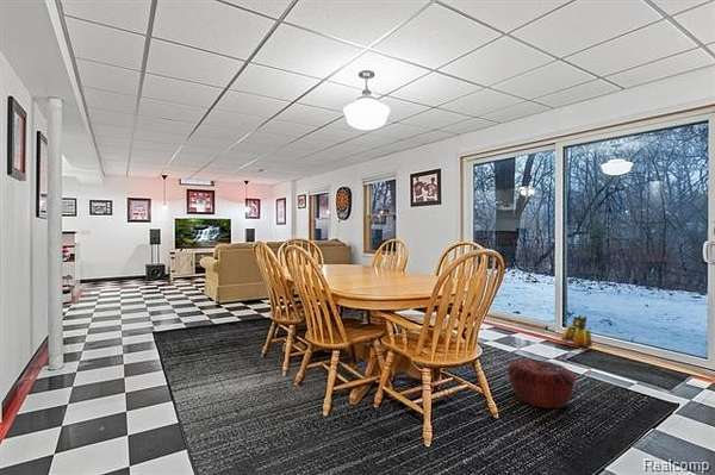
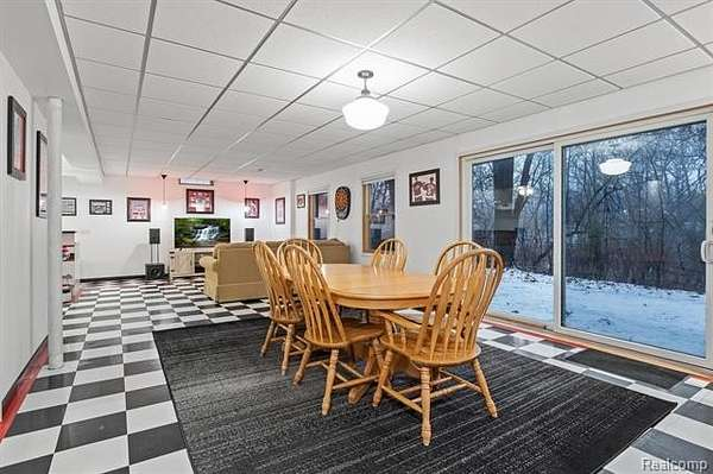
- woven basket (540, 380)
- lantern (576, 331)
